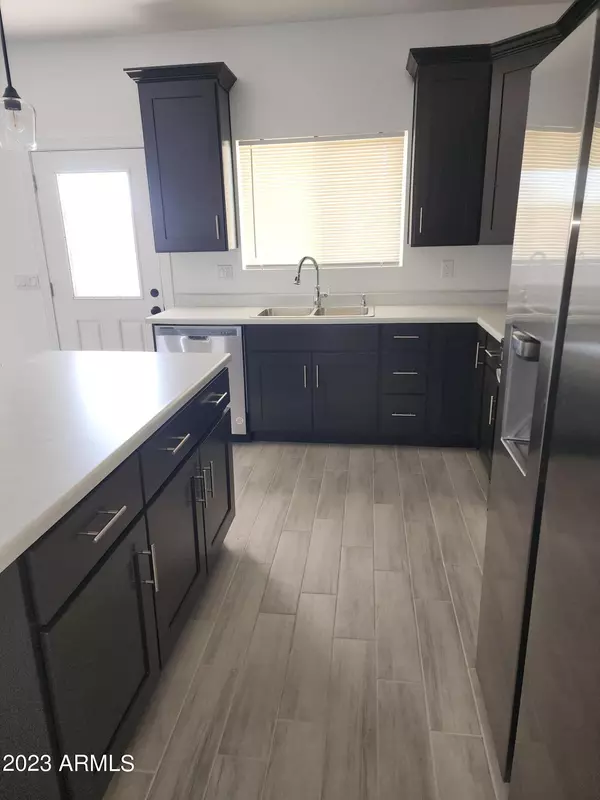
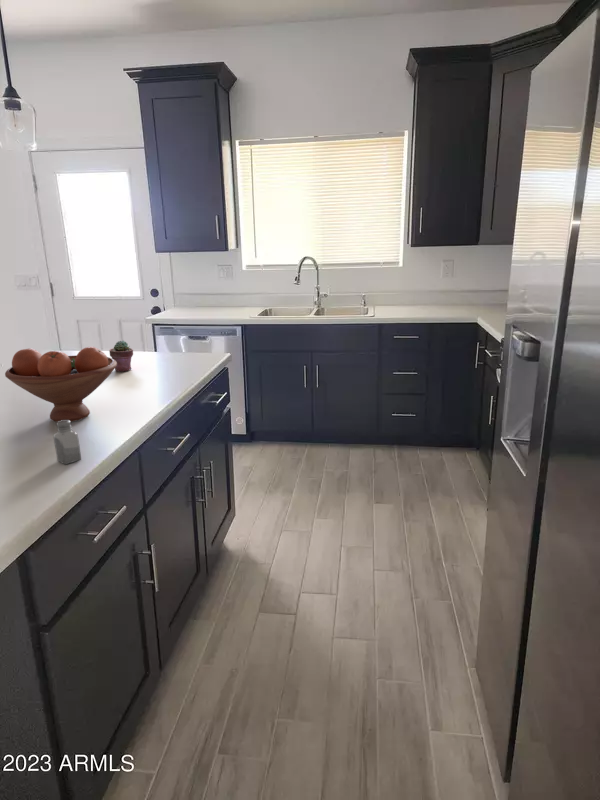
+ fruit bowl (65, 381)
+ potted succulent (121, 355)
+ saltshaker (66, 440)
